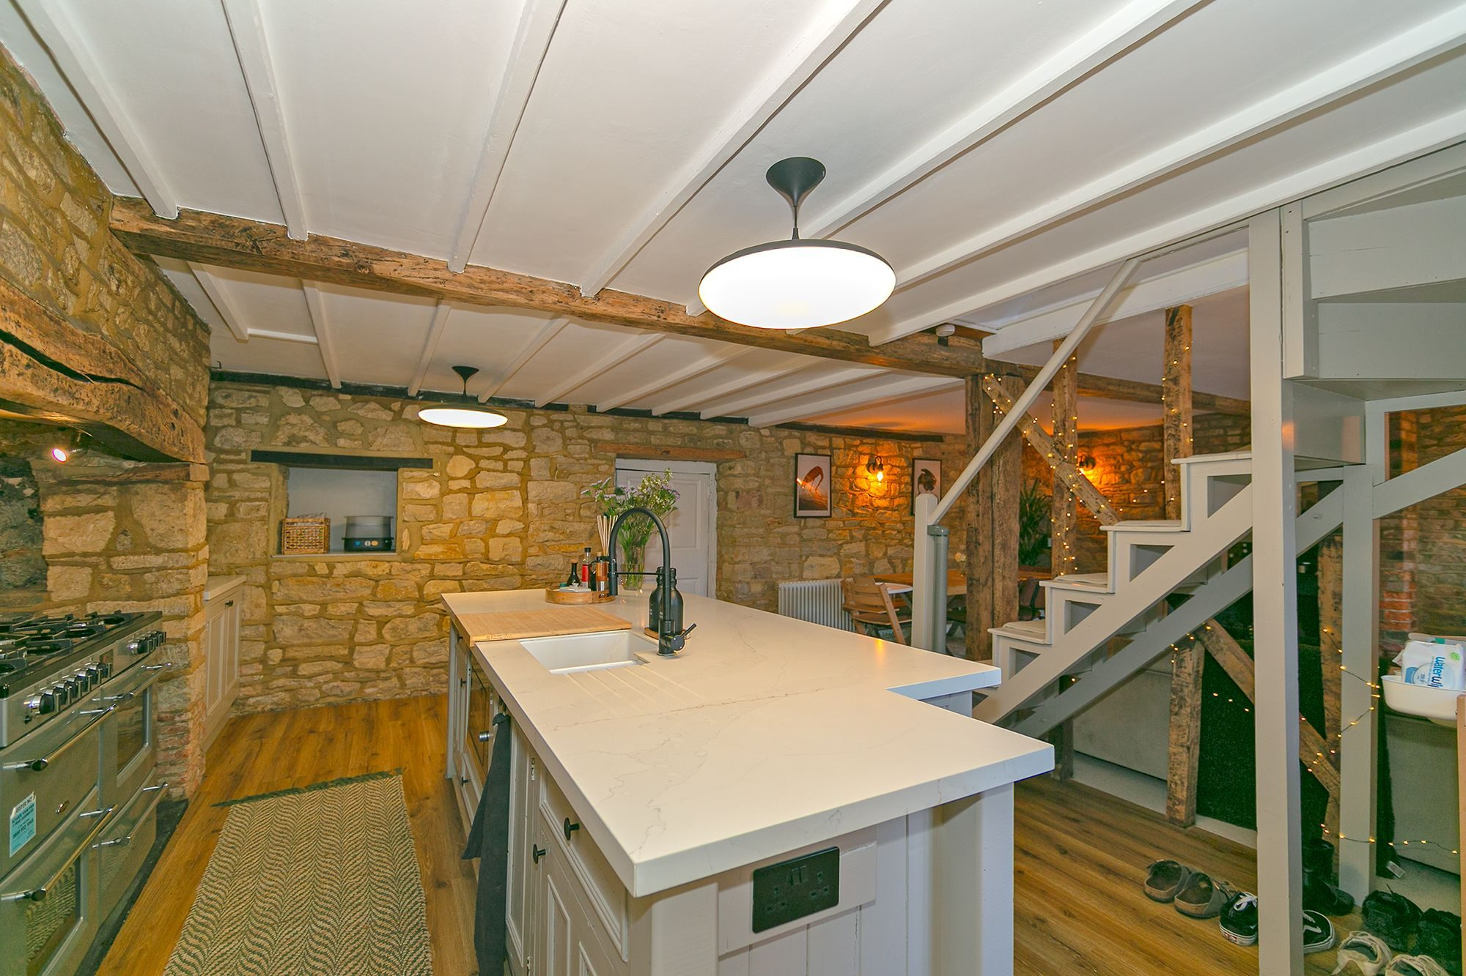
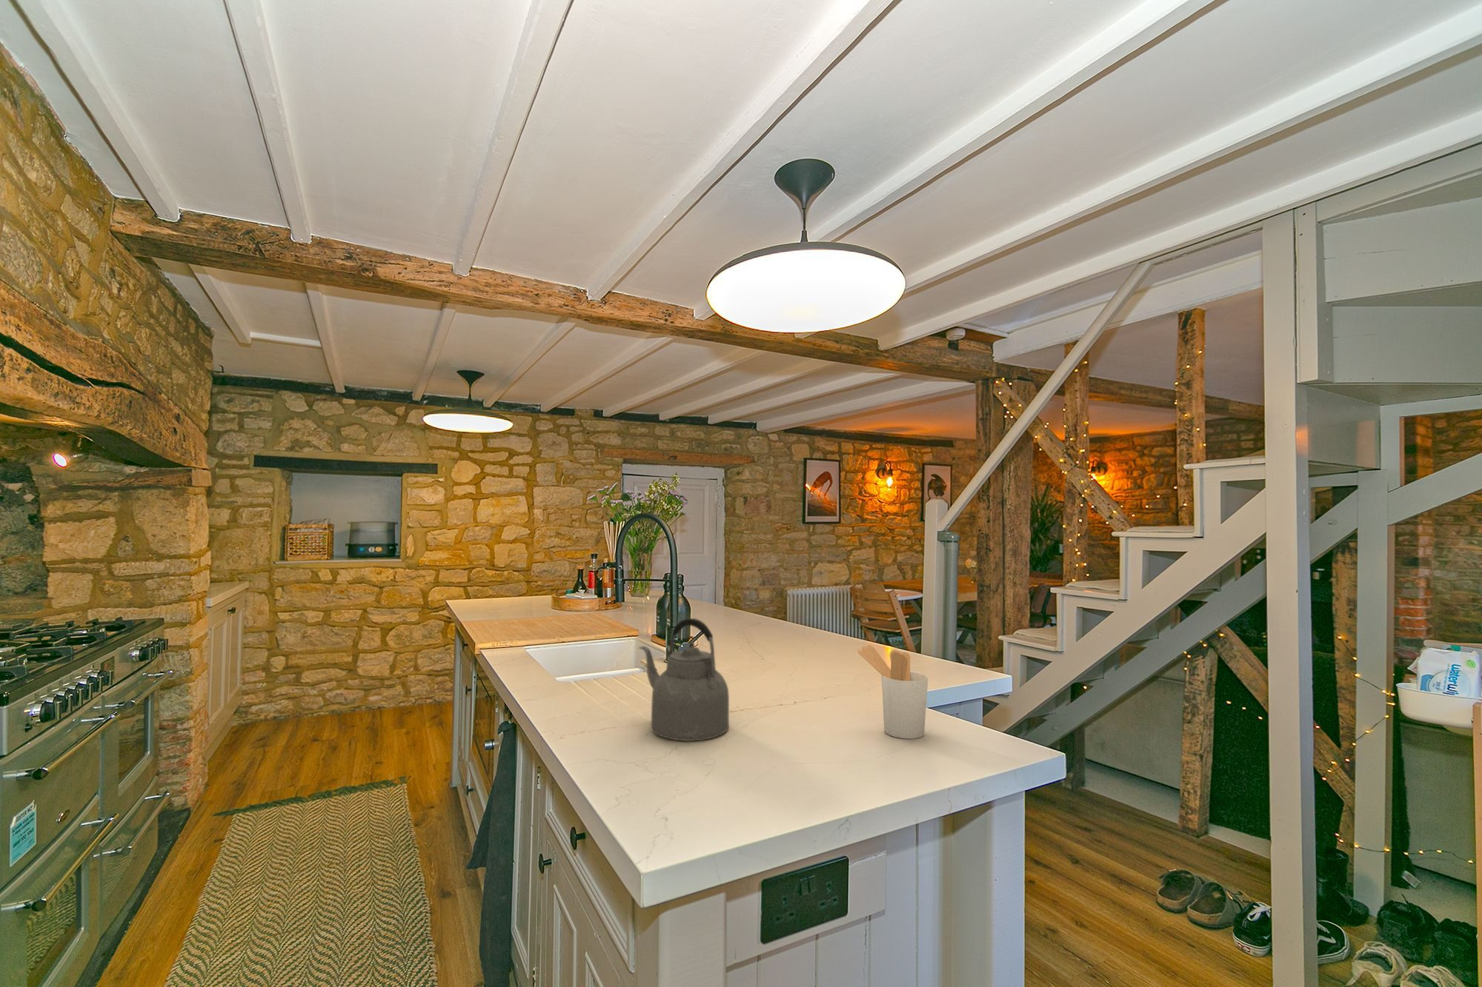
+ kettle (678, 670)
+ utensil holder (893, 687)
